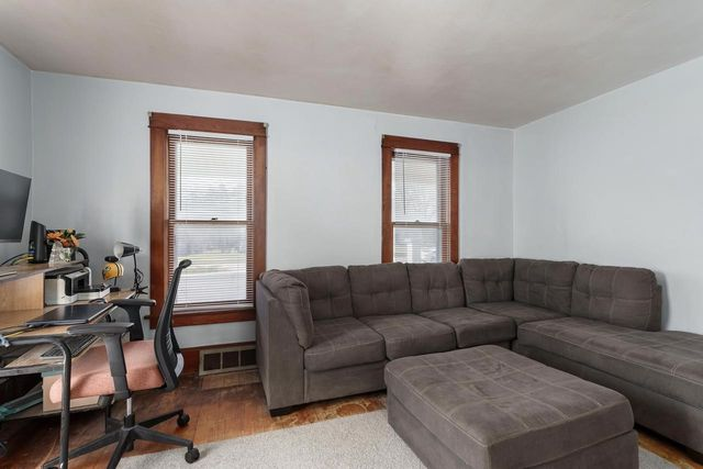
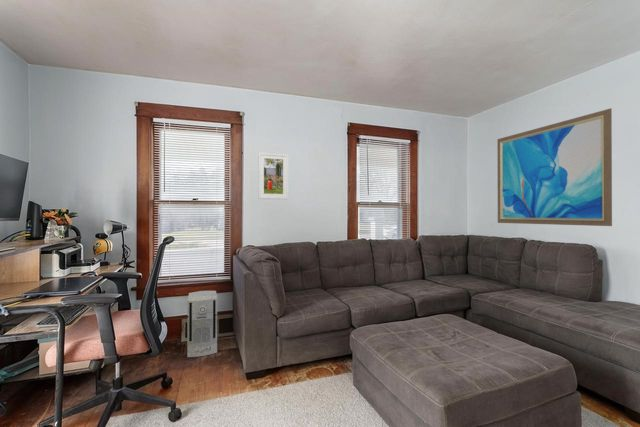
+ wall art (544, 175)
+ air purifier (202, 321)
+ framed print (273, 176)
